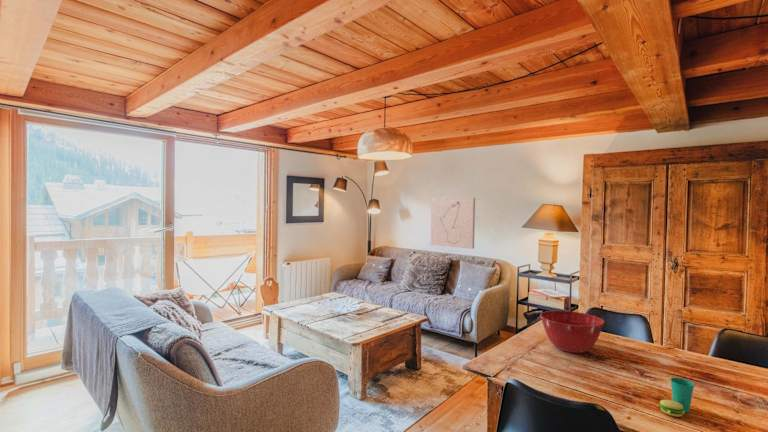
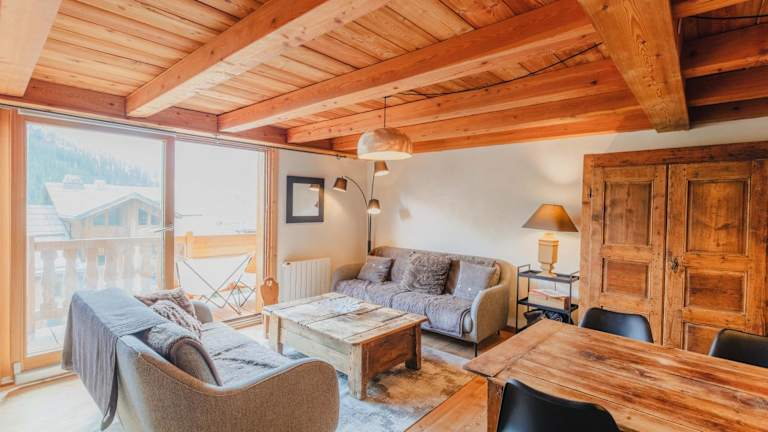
- mixing bowl (570, 332)
- wall art (451, 222)
- cup (676, 397)
